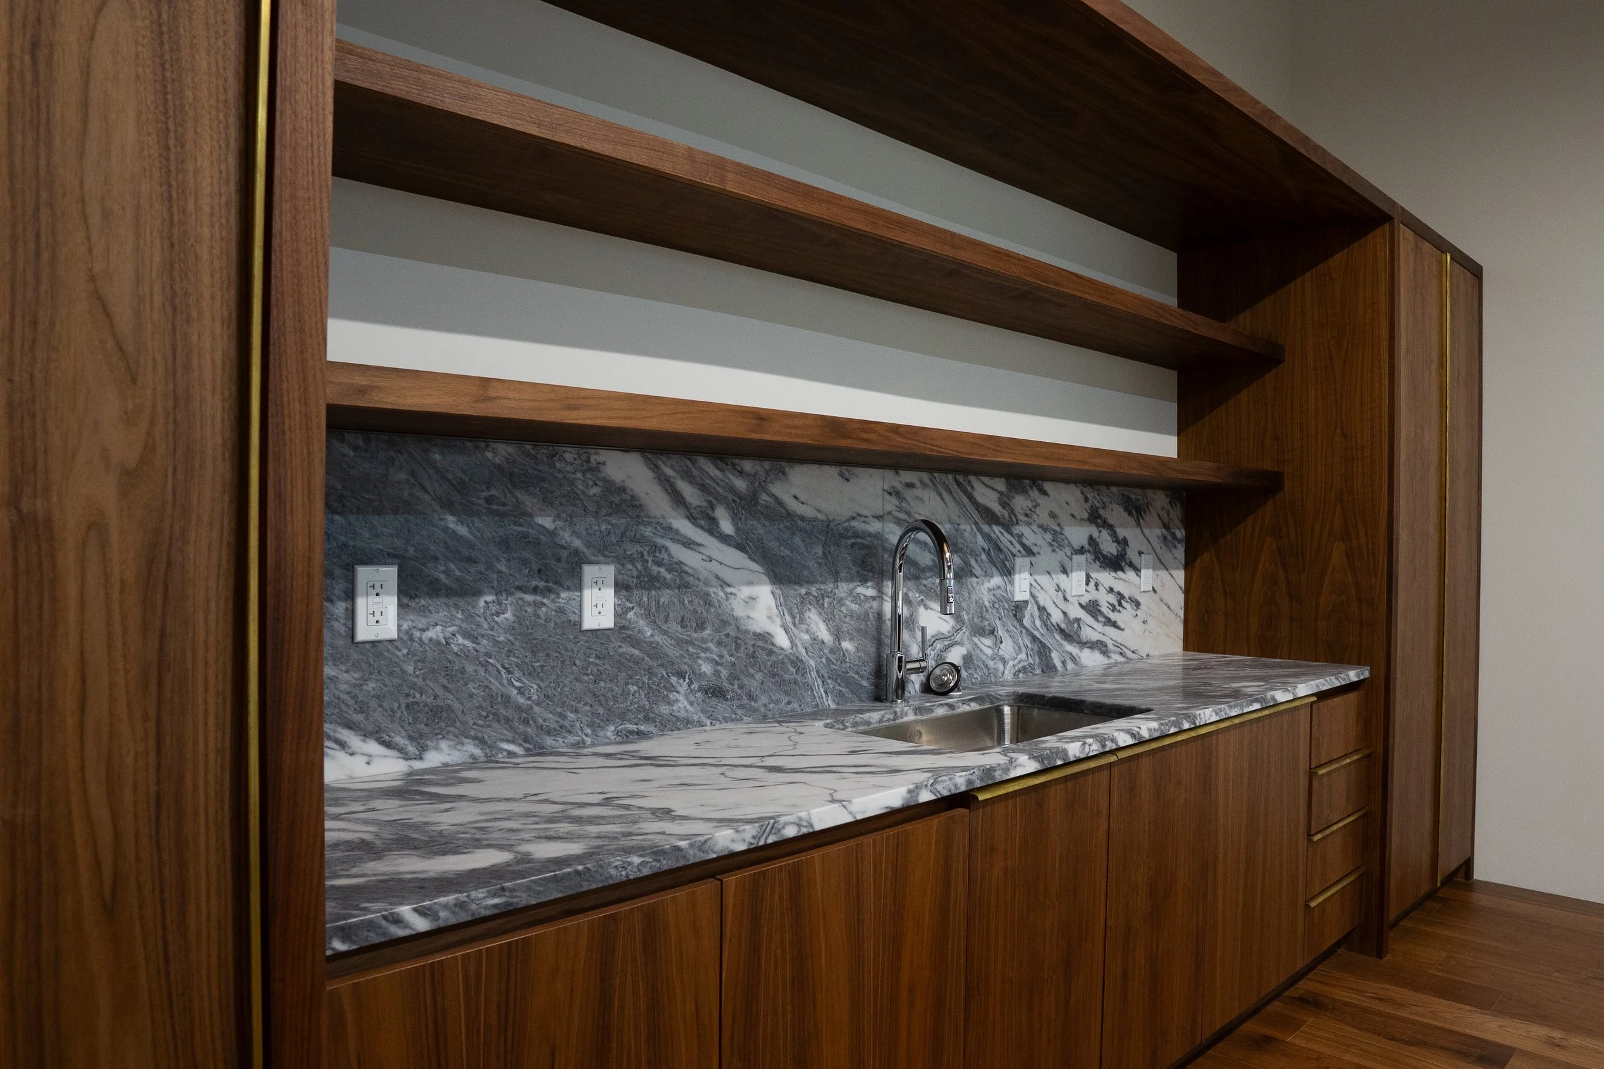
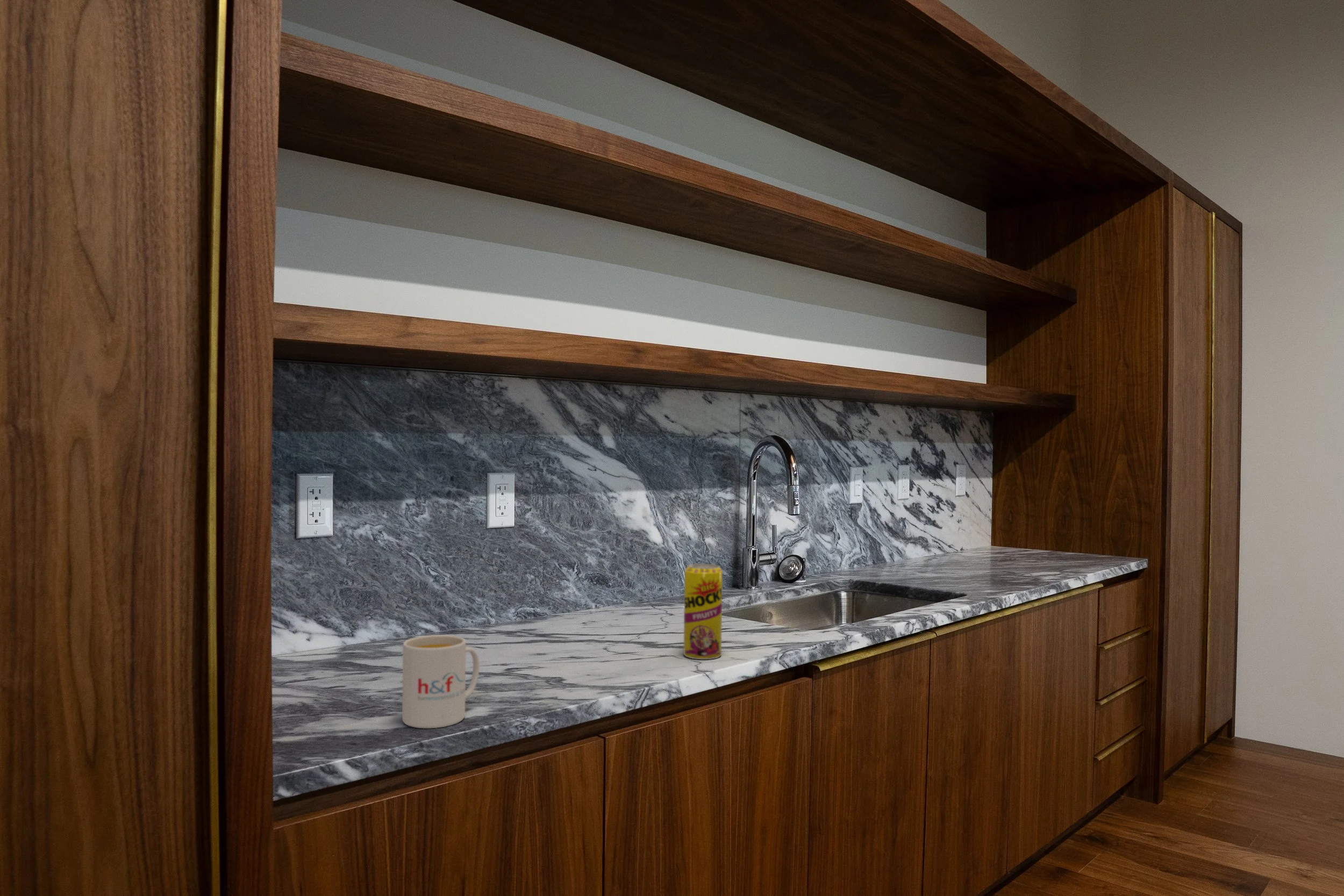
+ mug (444, 678)
+ beverage can (703, 611)
